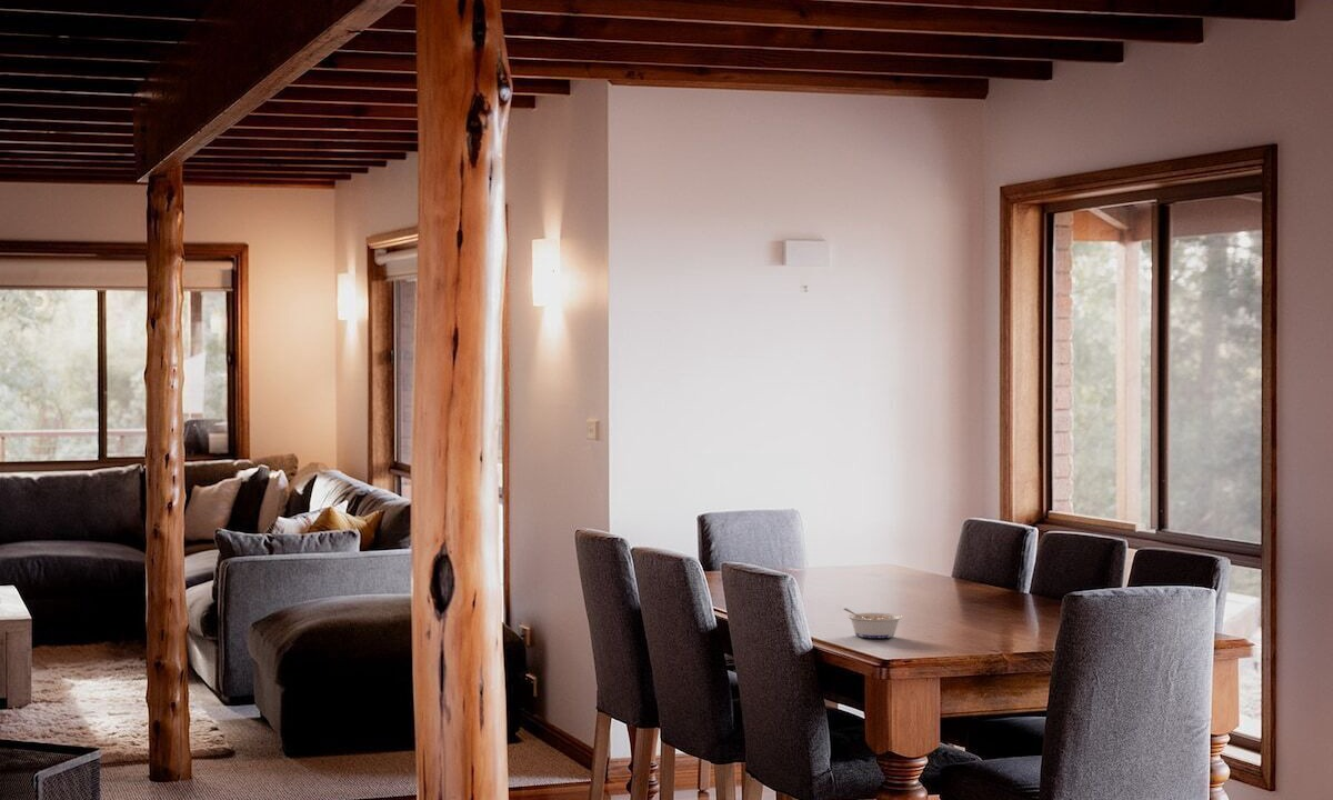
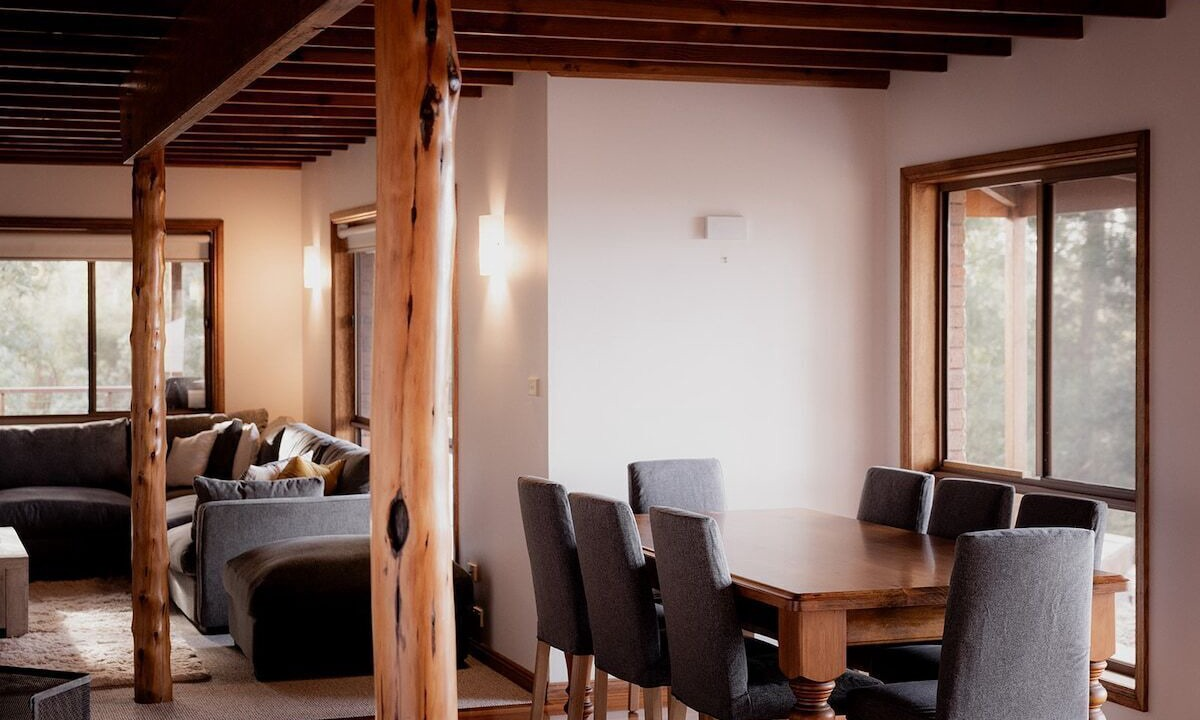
- legume (872, 623)
